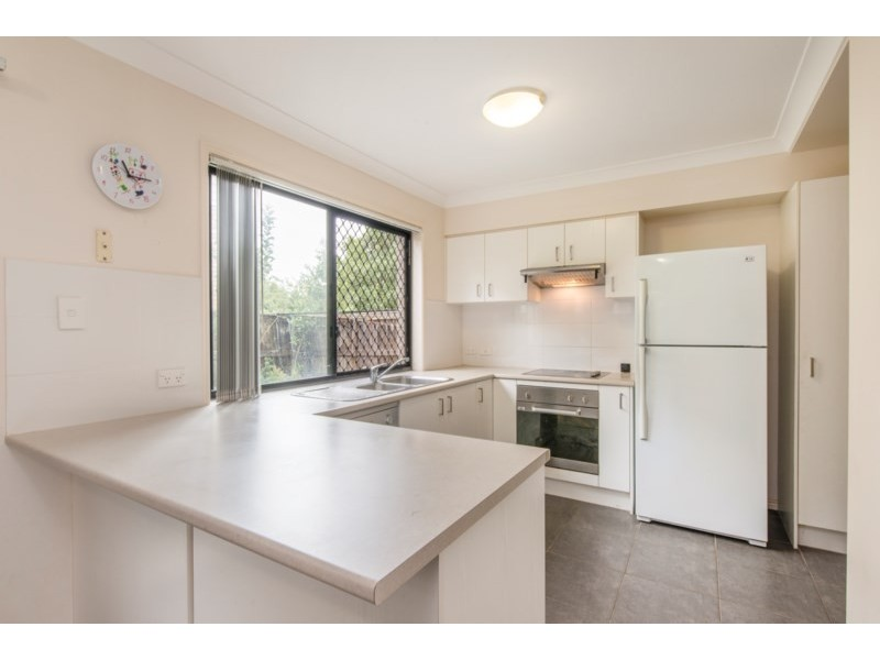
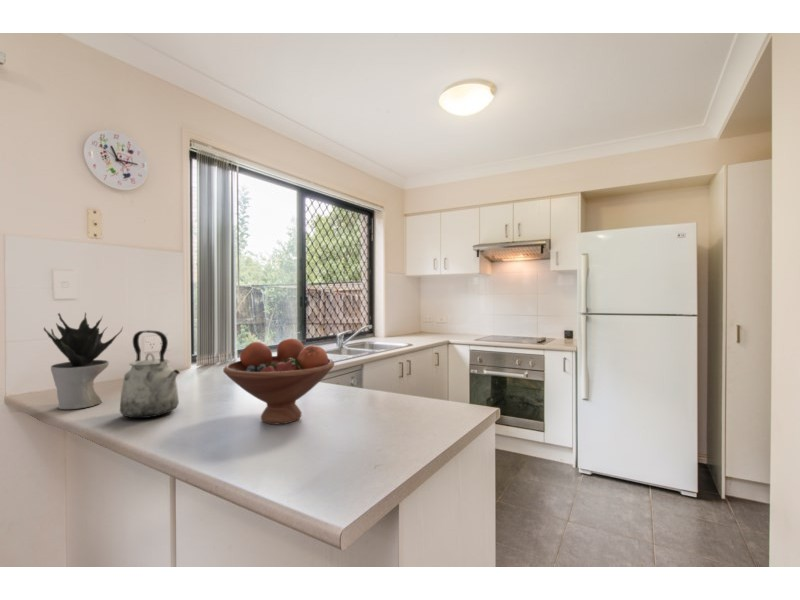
+ fruit bowl (281, 380)
+ kettle (156, 373)
+ potted plant (82, 358)
